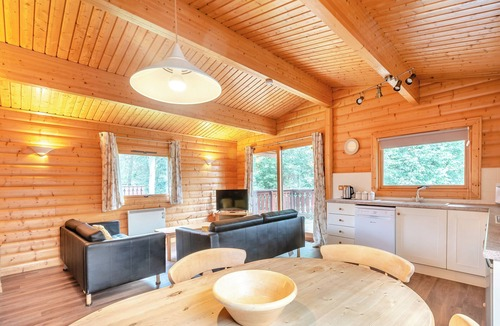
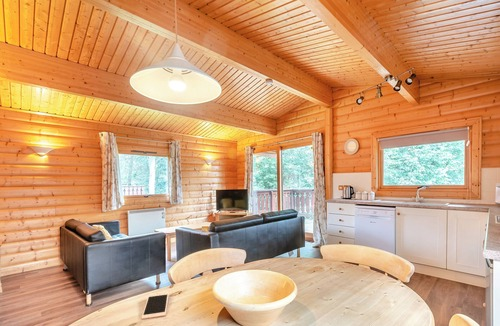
+ cell phone (156, 304)
